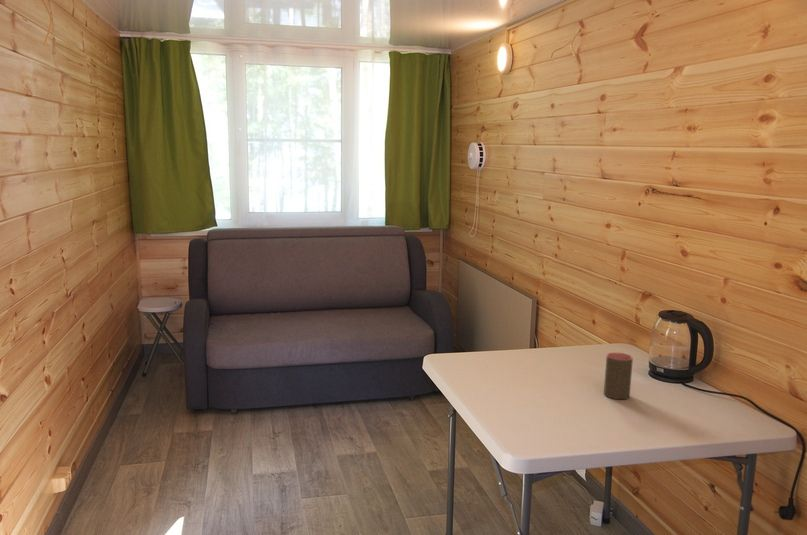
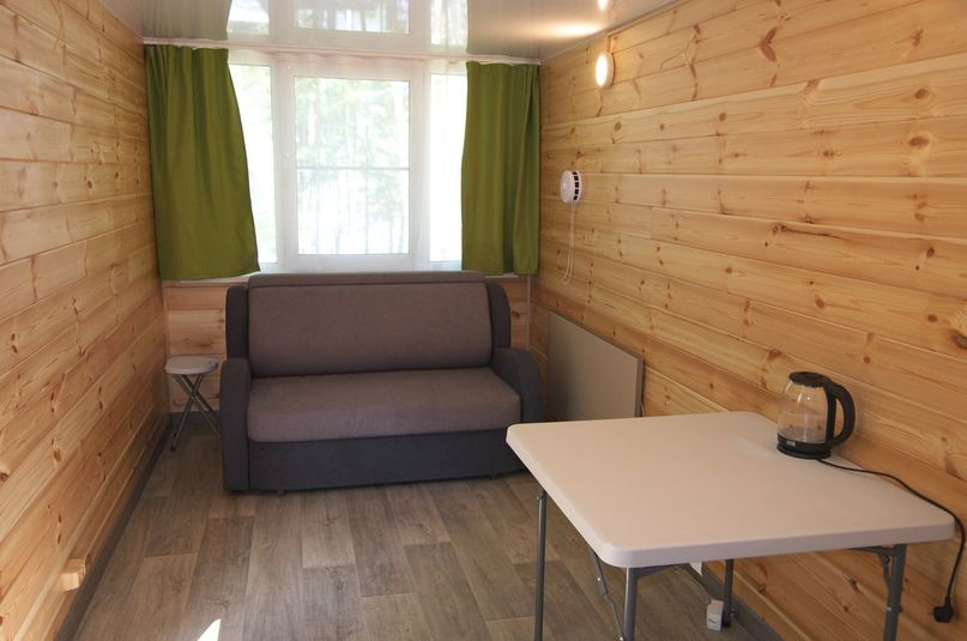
- cup (618, 375)
